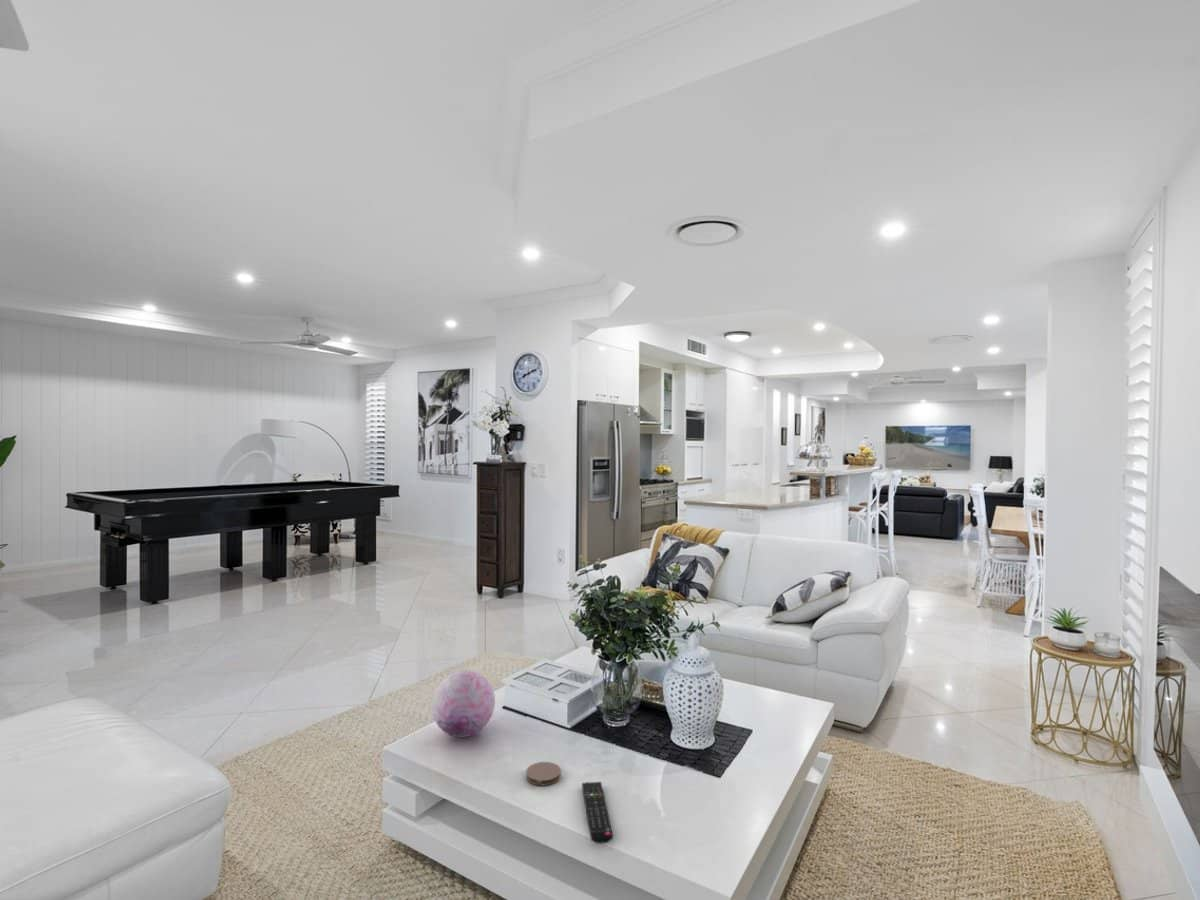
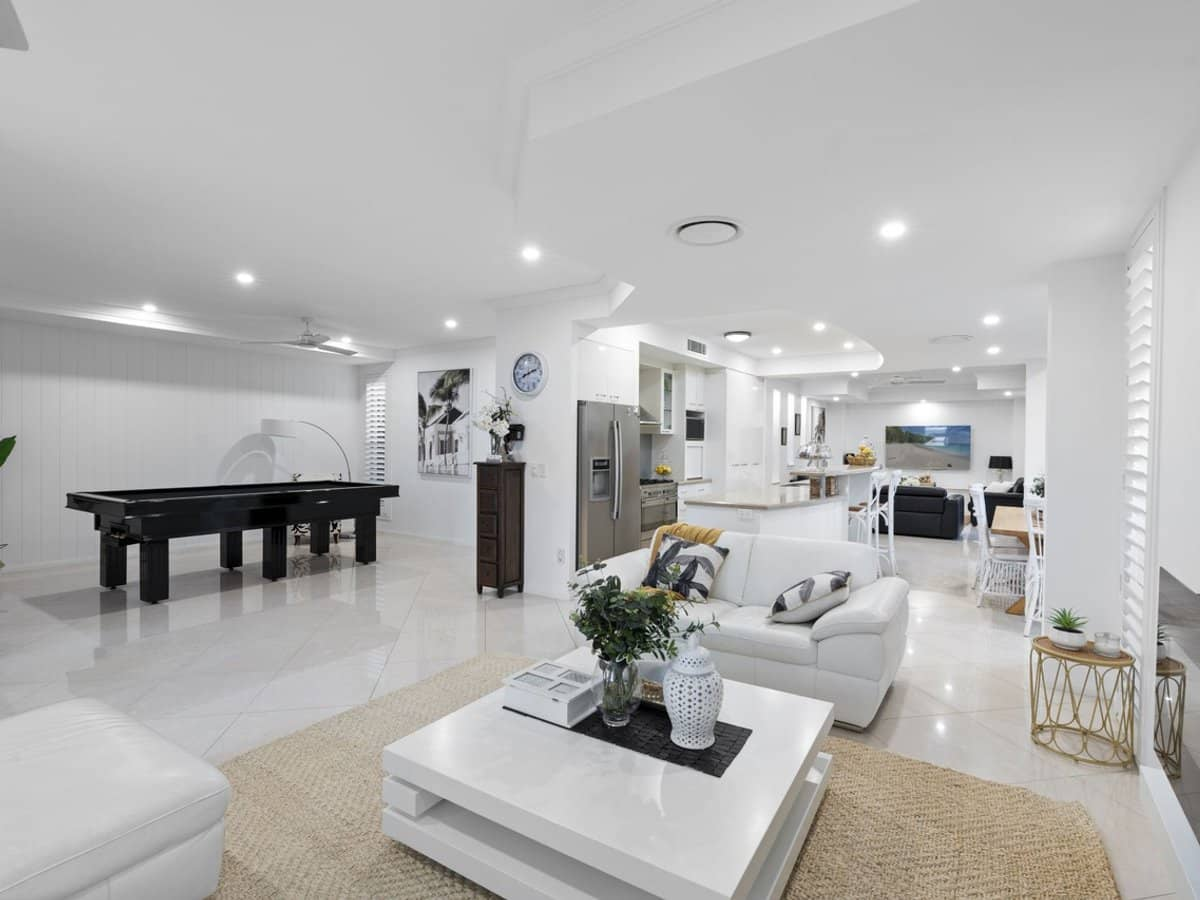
- remote control (596, 810)
- coaster (543, 773)
- decorative orb (463, 703)
